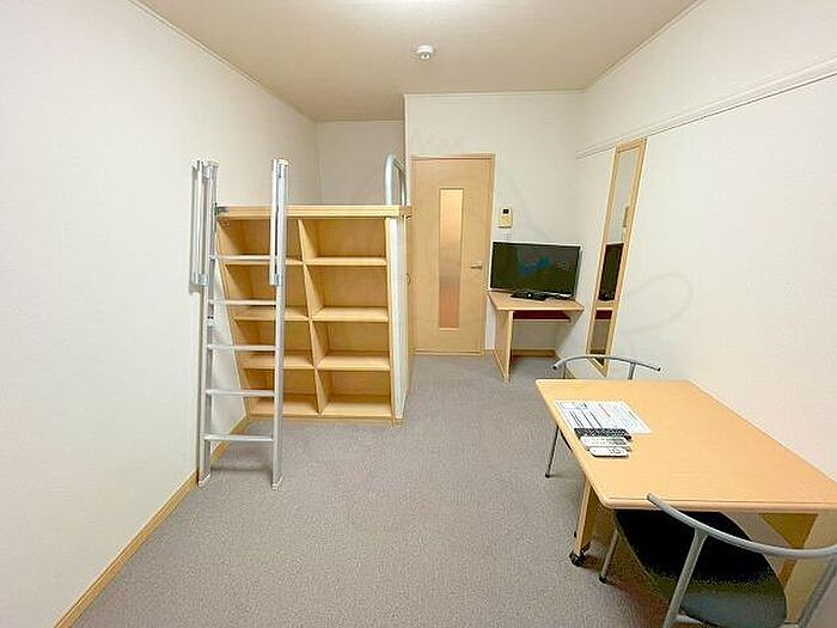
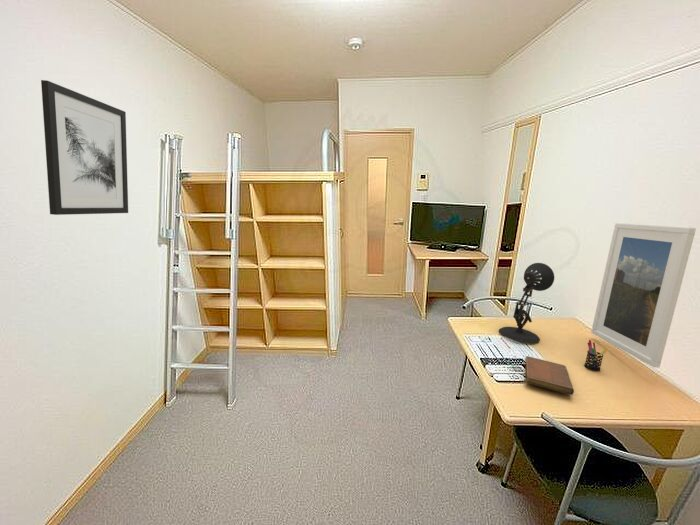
+ wall art (91, 157)
+ desk lamp (526, 299)
+ notebook (547, 373)
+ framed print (635, 288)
+ pen holder (593, 355)
